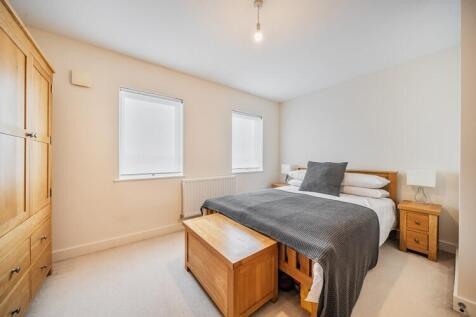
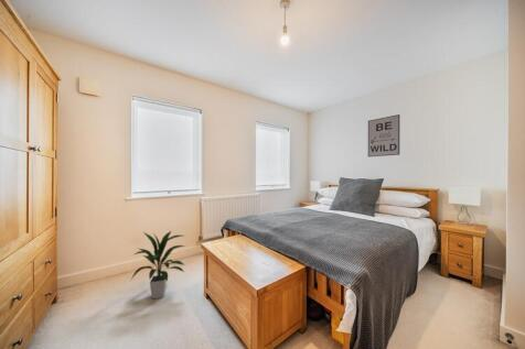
+ wall art (383, 137)
+ indoor plant (161, 261)
